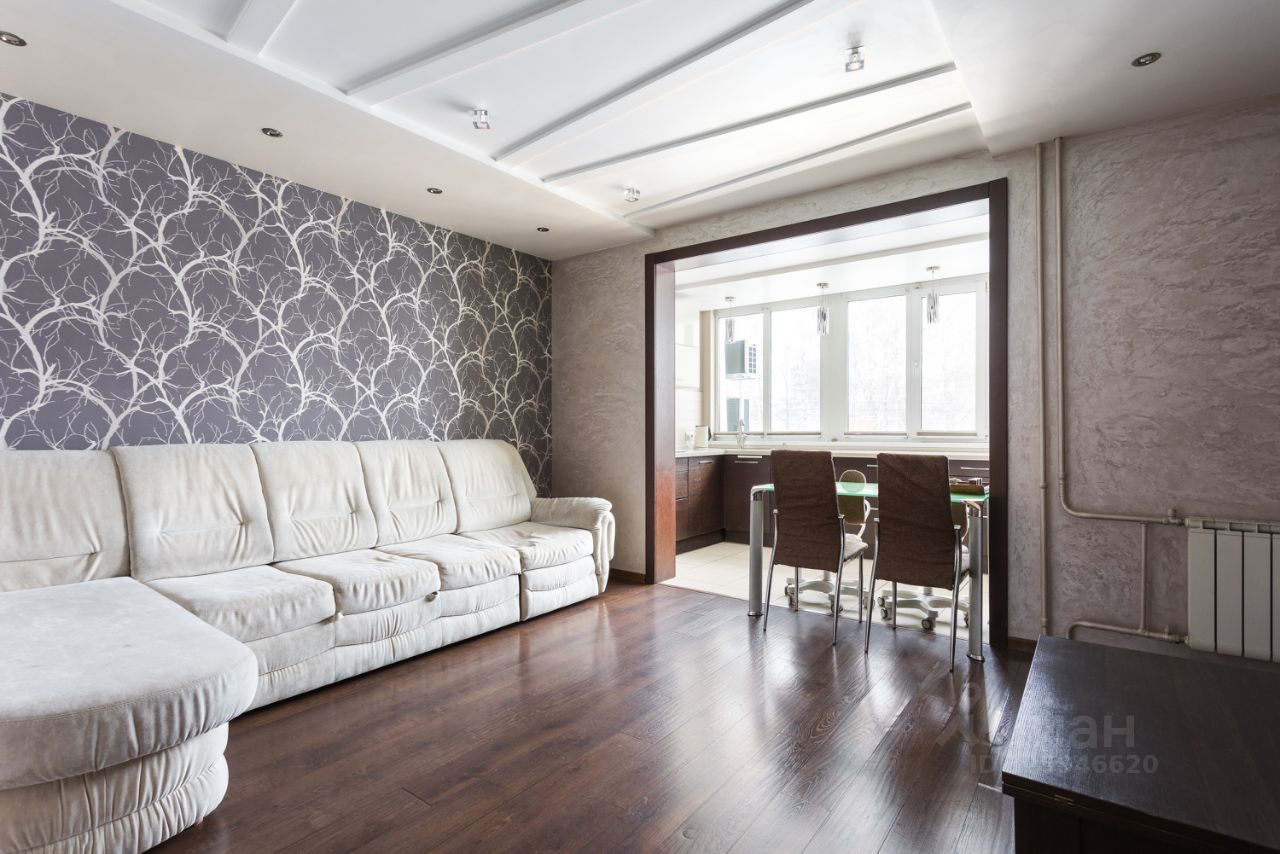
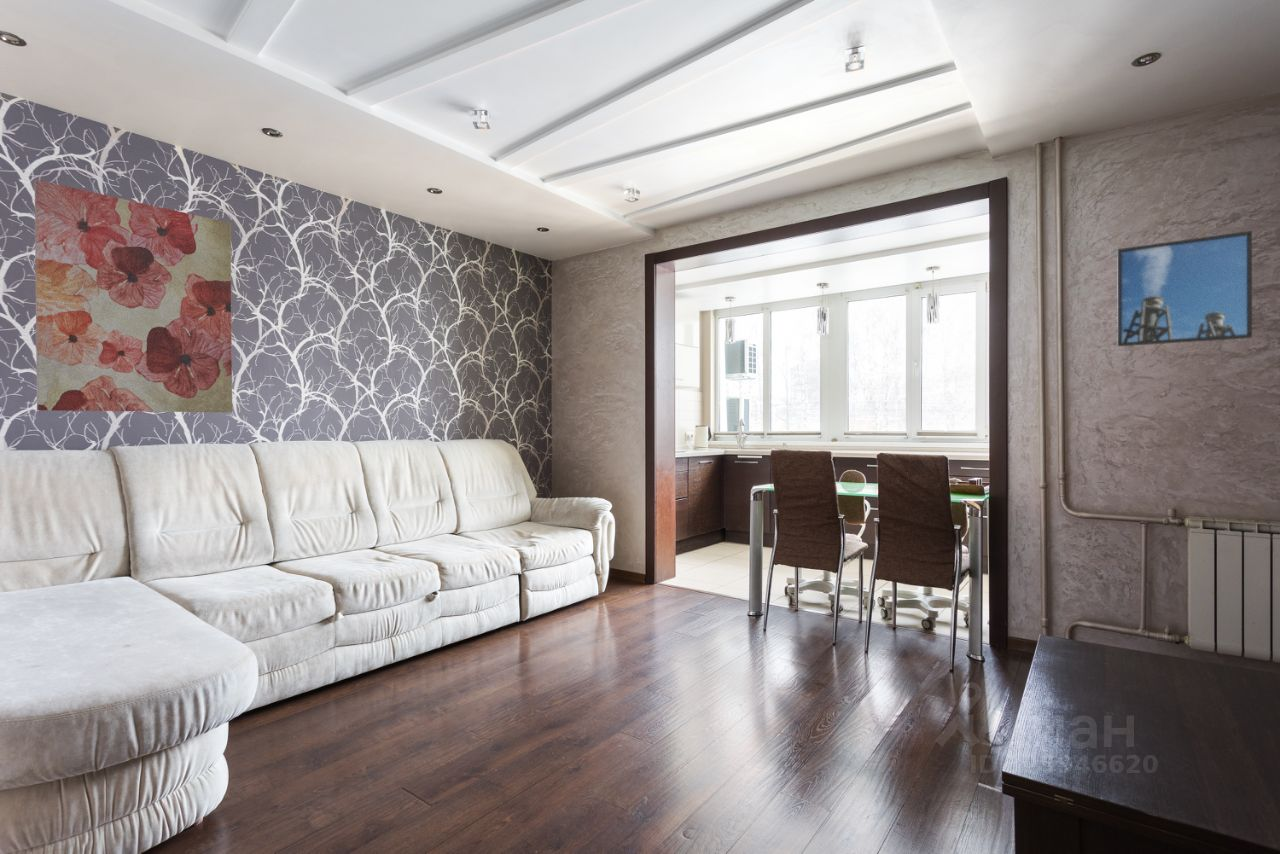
+ wall art (143, 307)
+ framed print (1181, 291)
